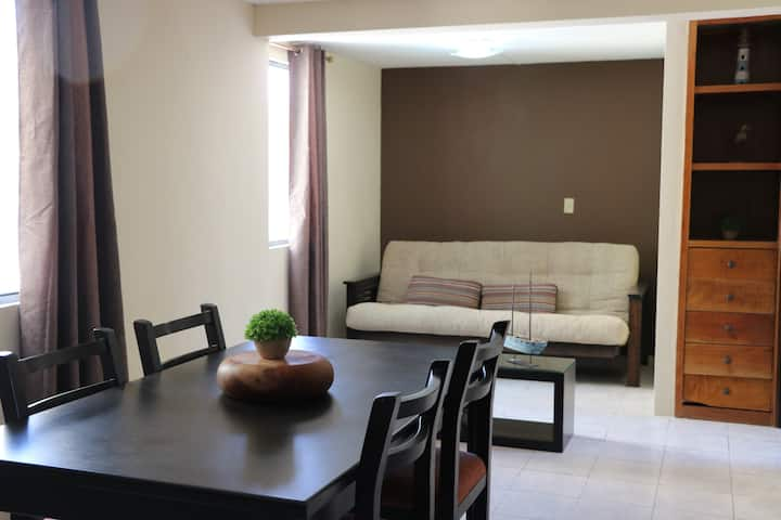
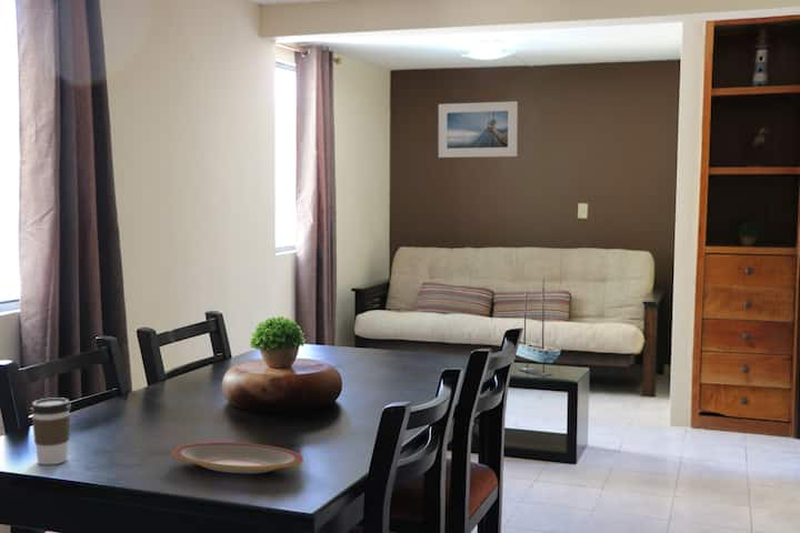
+ coffee cup (51, 431)
+ plate (237, 460)
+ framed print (477, 130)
